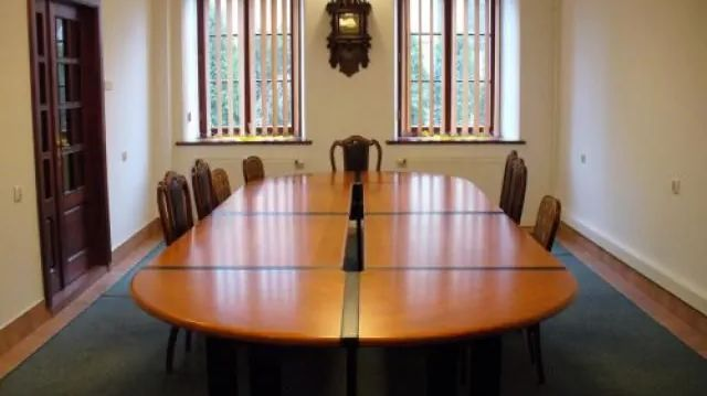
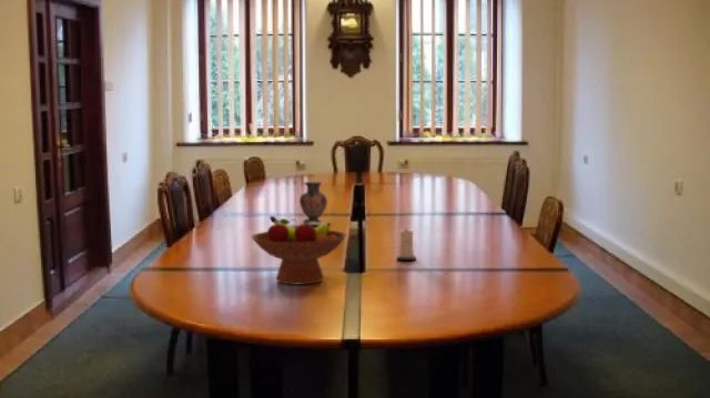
+ fruit bowl (298, 248)
+ candle (406, 243)
+ vase (307, 204)
